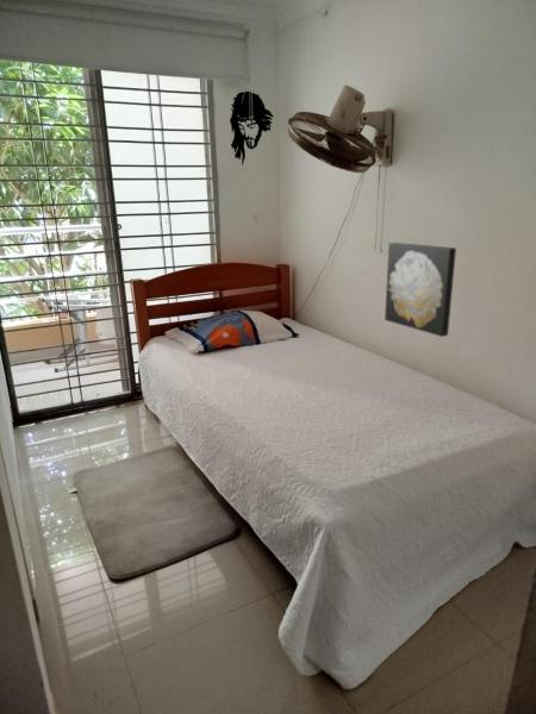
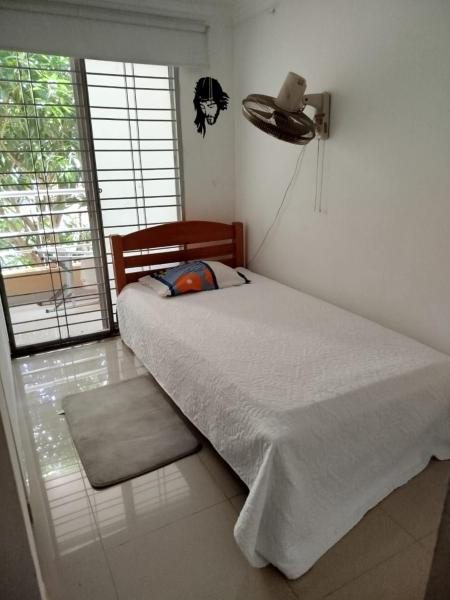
- wall art (417, 287)
